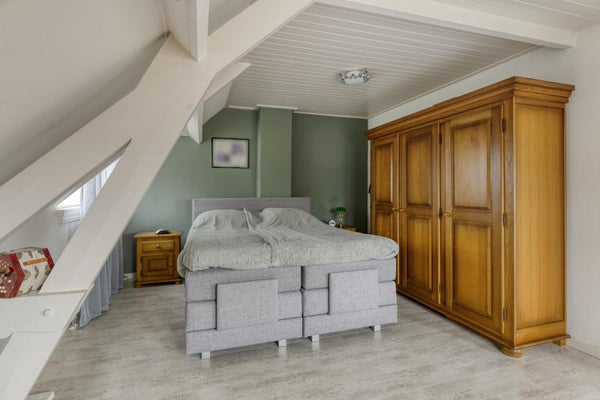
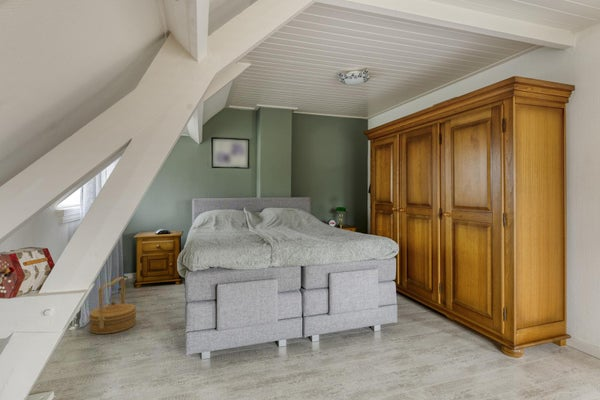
+ woven basket (113, 303)
